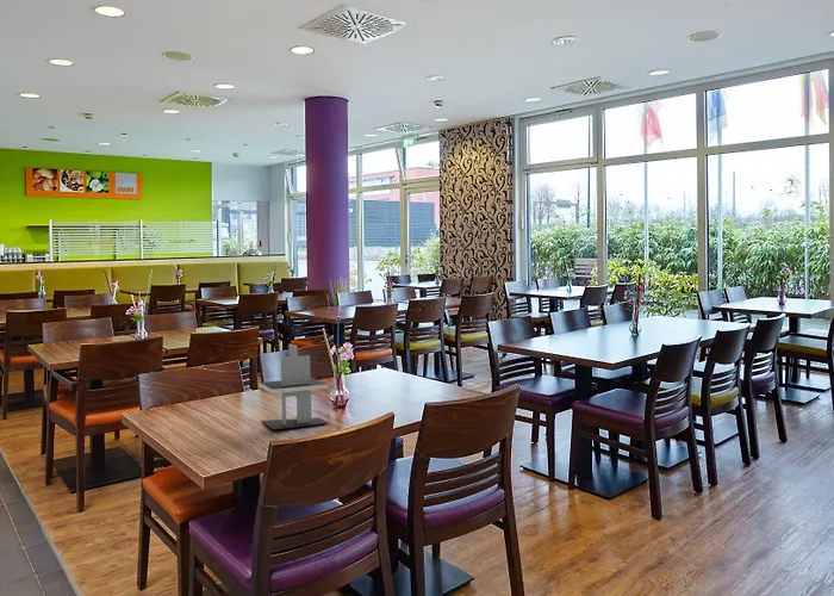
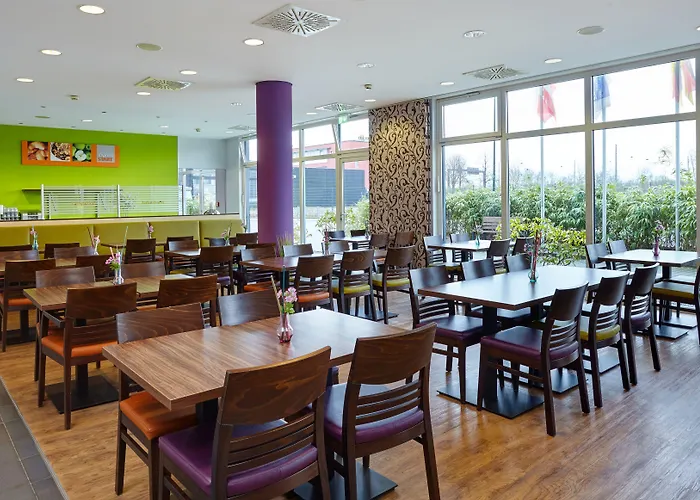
- napkin holder (292, 383)
